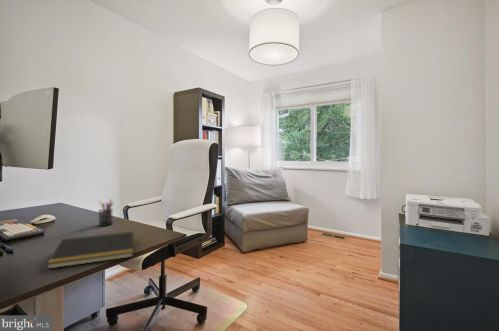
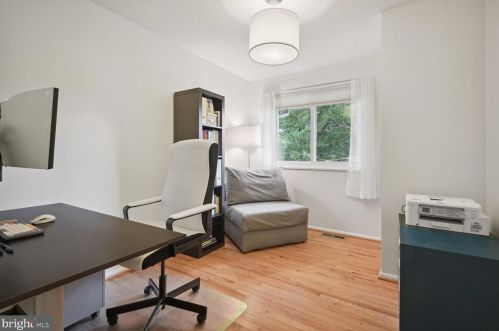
- pen holder (107, 211)
- notepad (96, 247)
